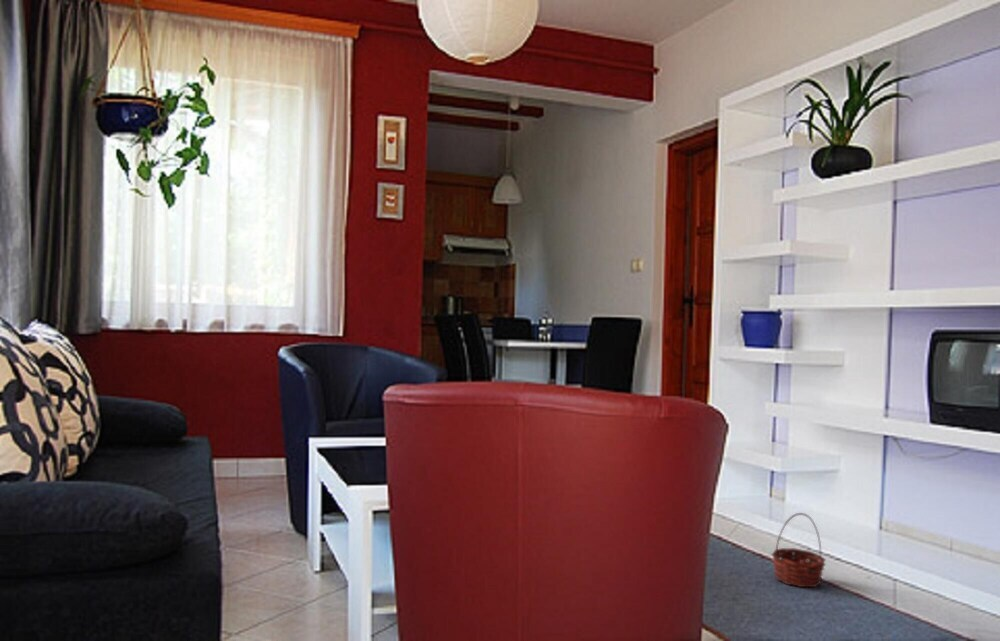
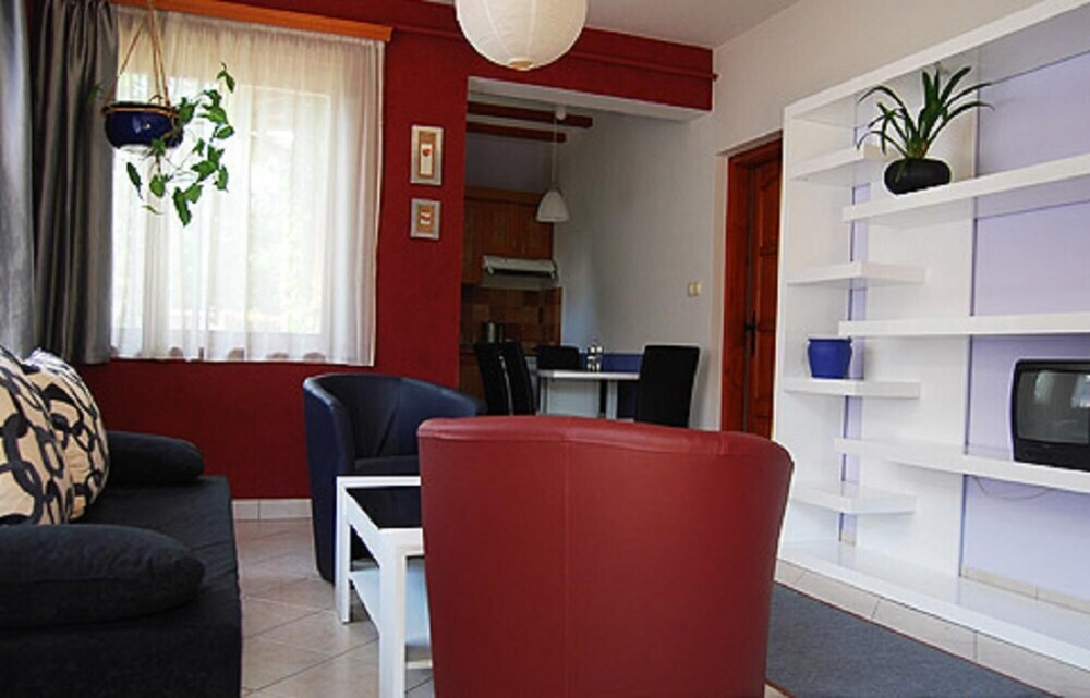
- basket (798, 549)
